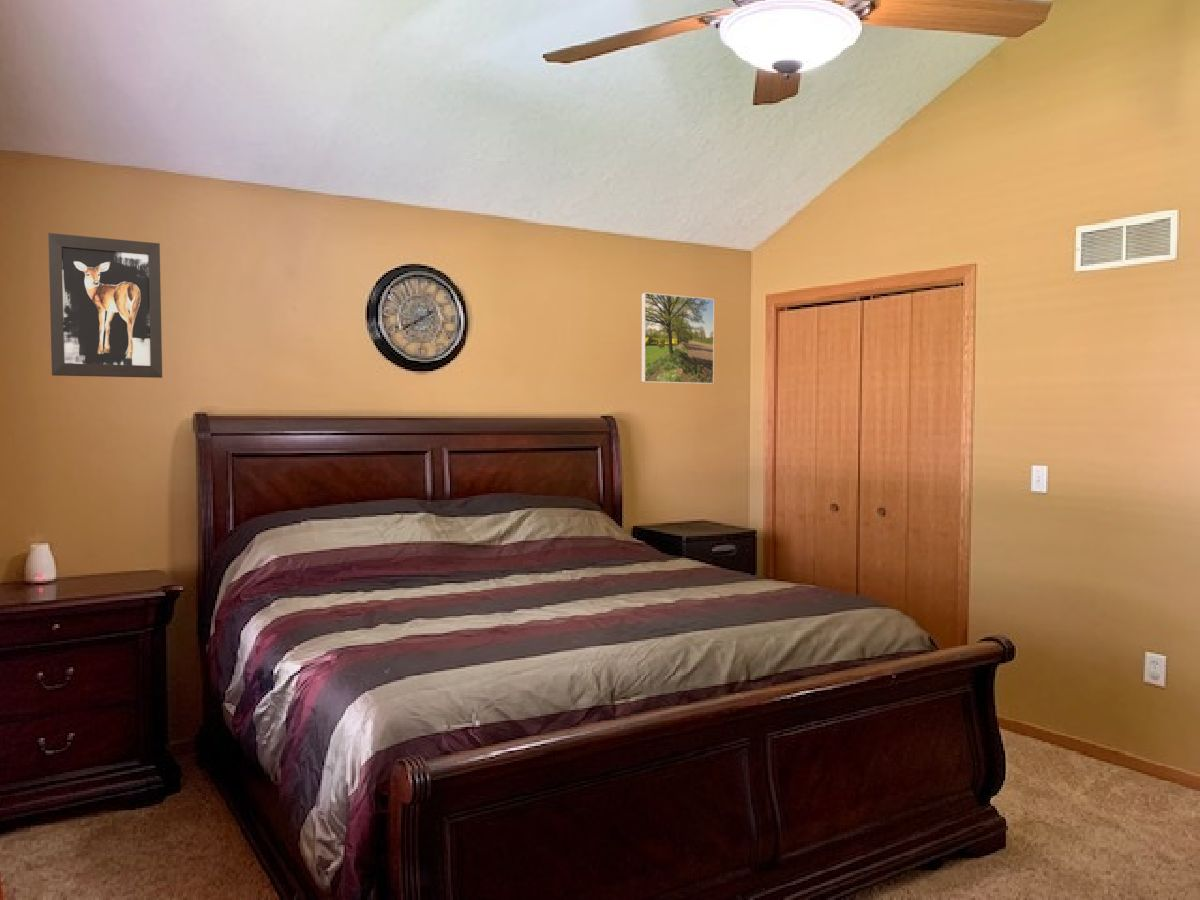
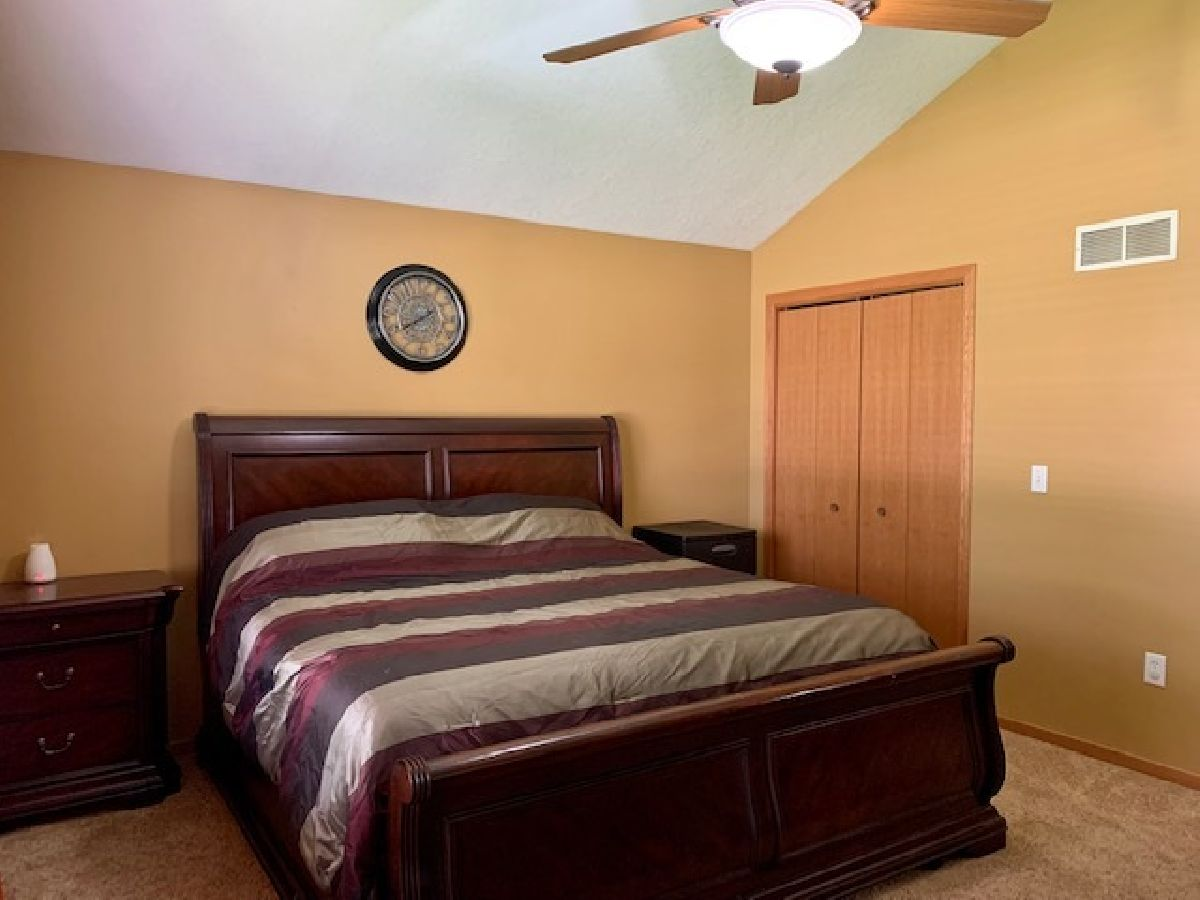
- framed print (678, 339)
- wall art (107, 307)
